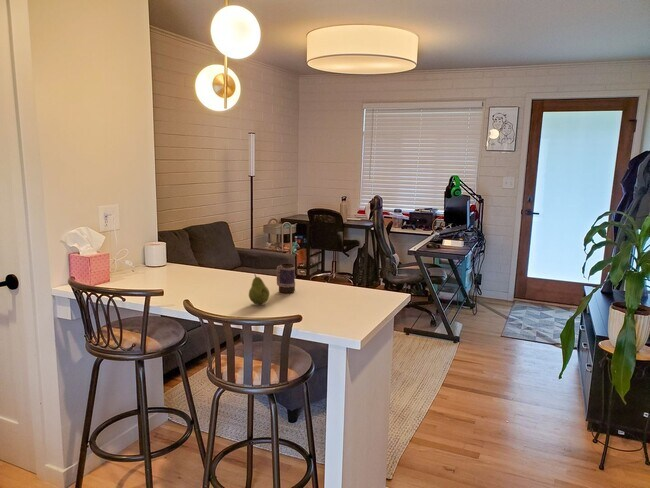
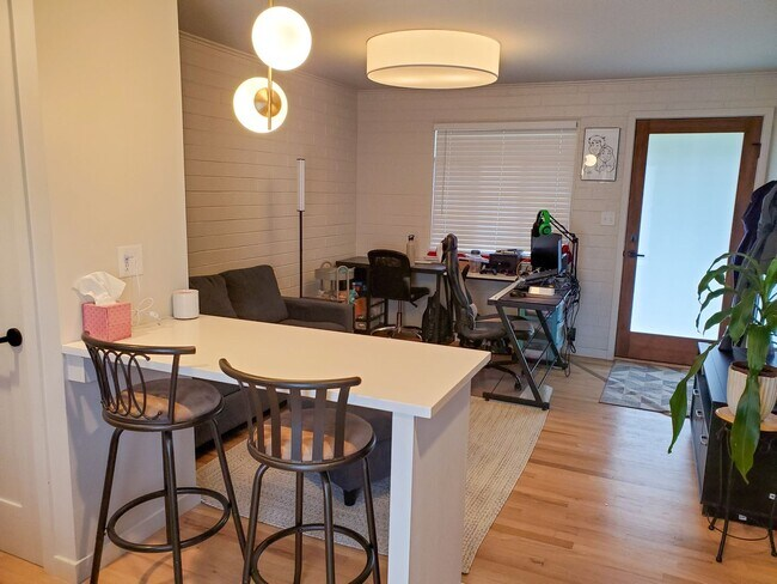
- mug (284, 278)
- fruit (259, 288)
